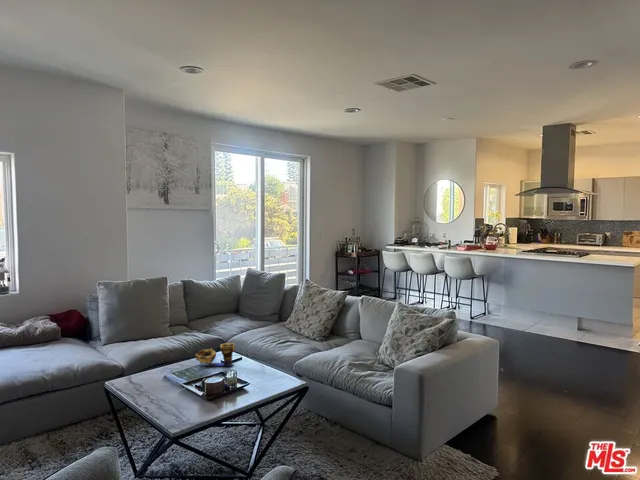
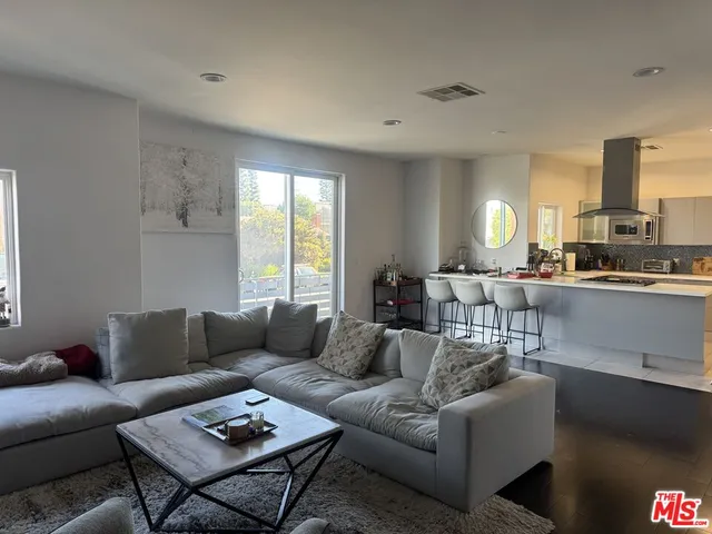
- decorative bowl (215, 355)
